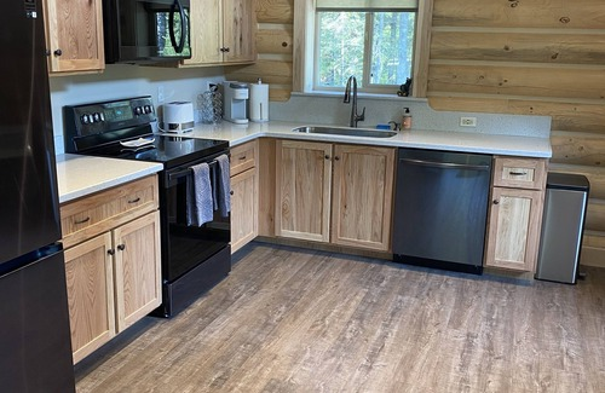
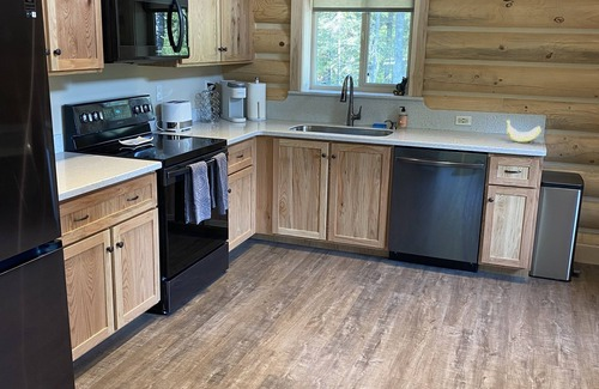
+ banana (522, 133)
